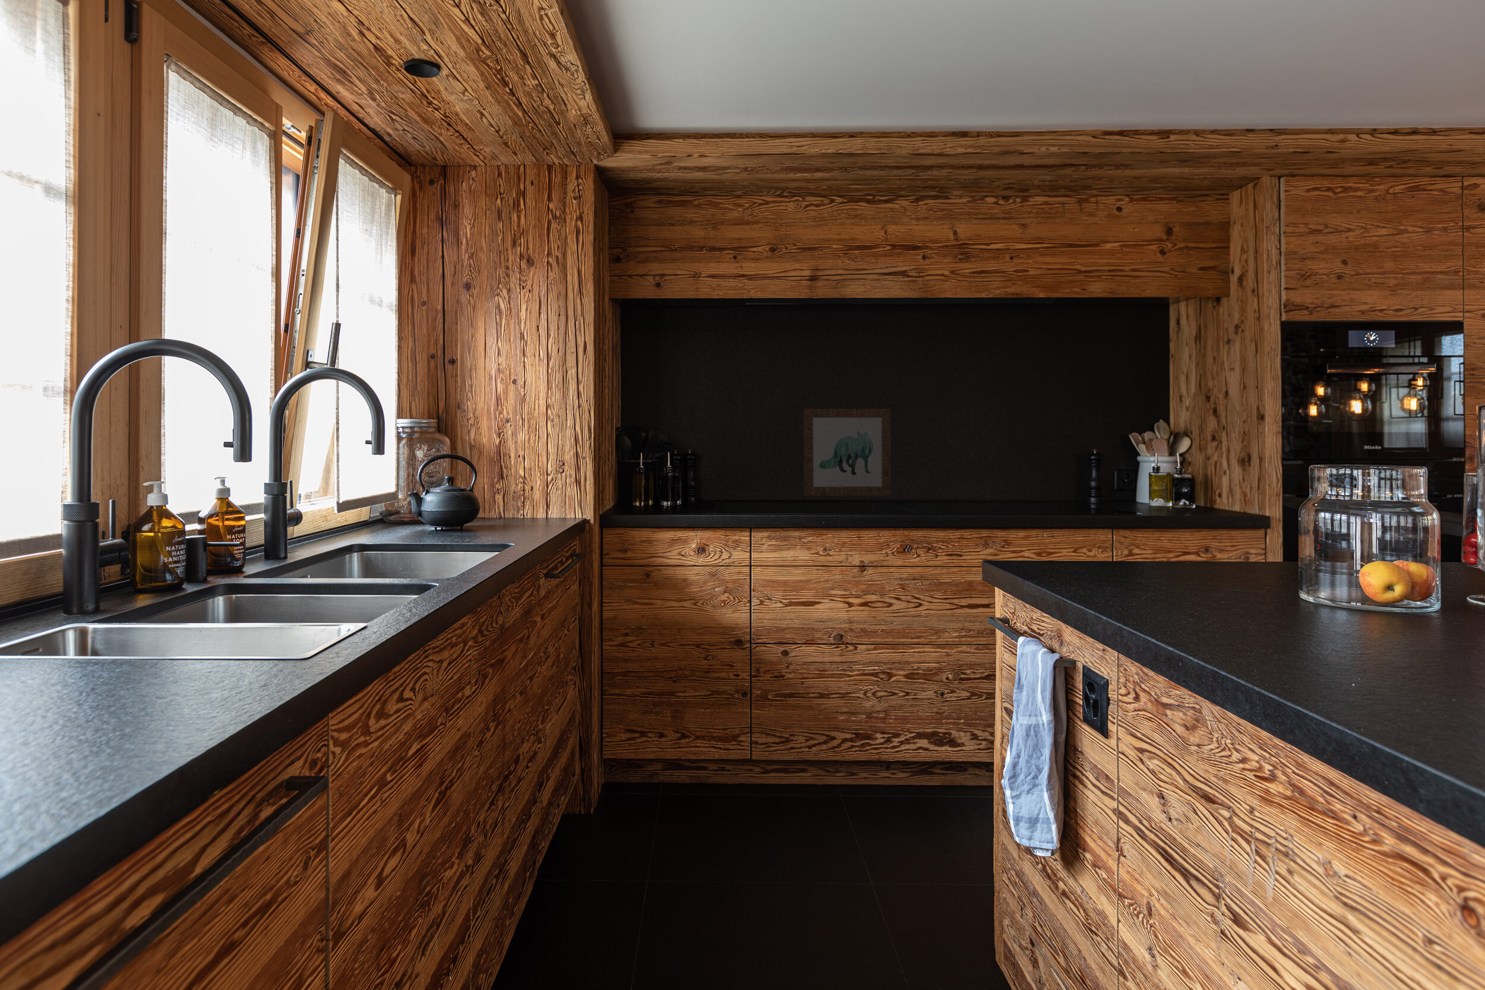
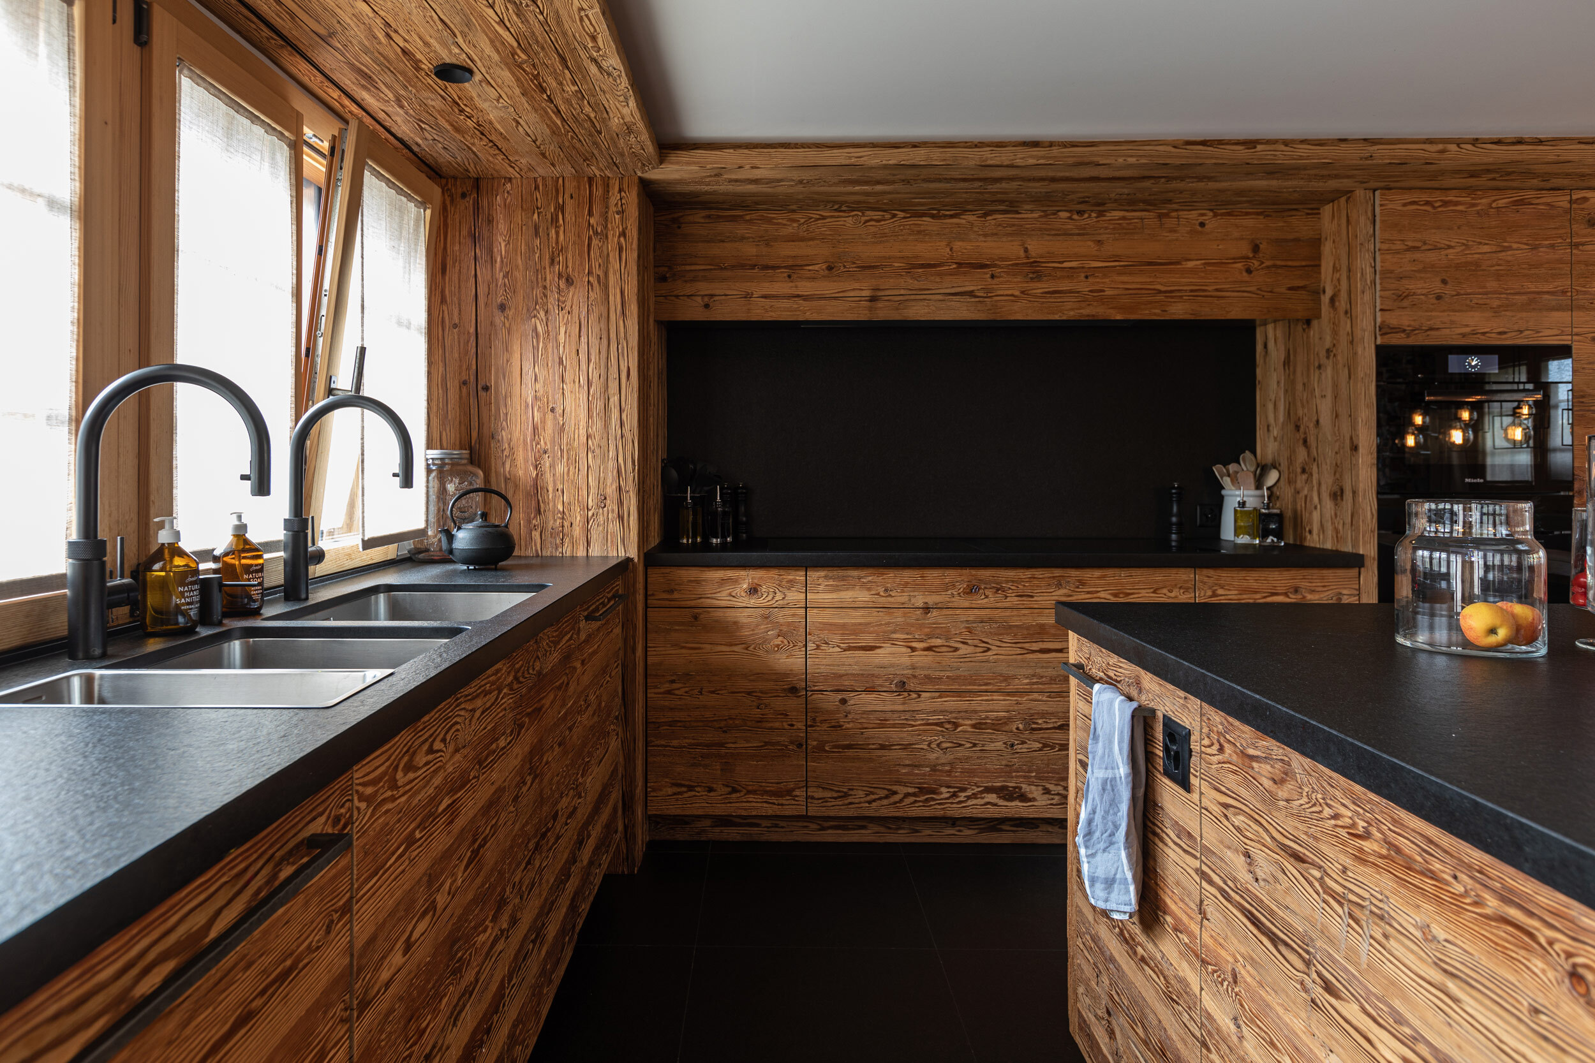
- wall art (847, 452)
